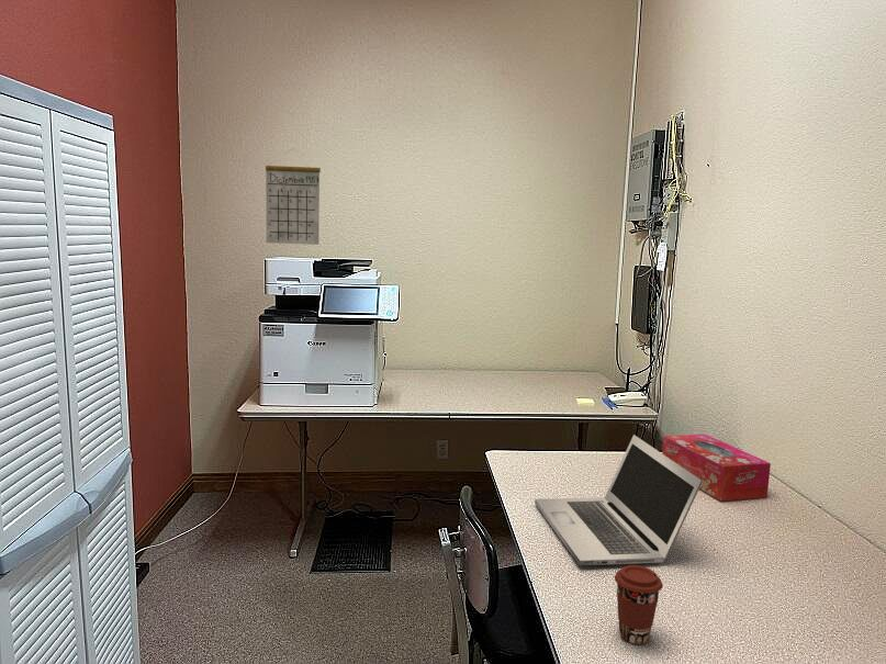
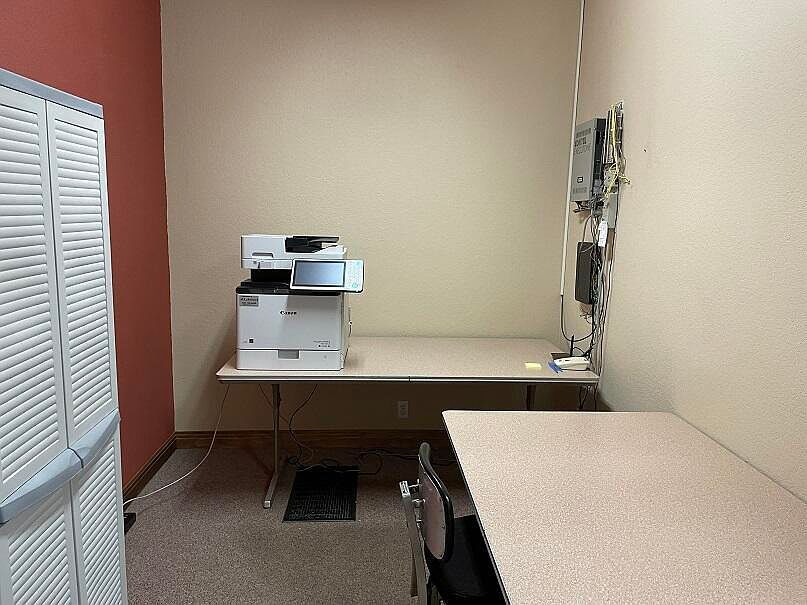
- laptop (609, 494)
- coffee cup (636, 605)
- tissue box (711, 464)
- calendar (292, 195)
